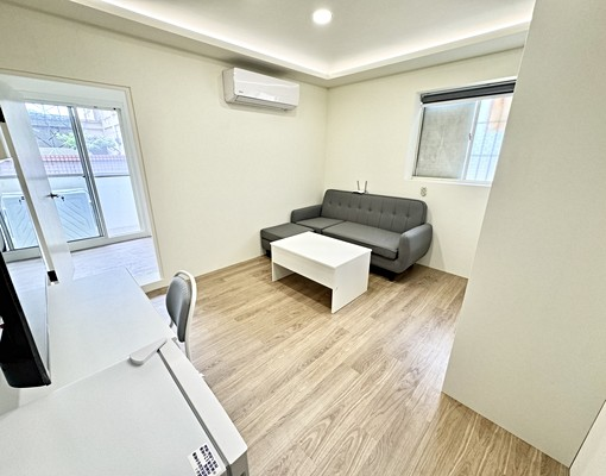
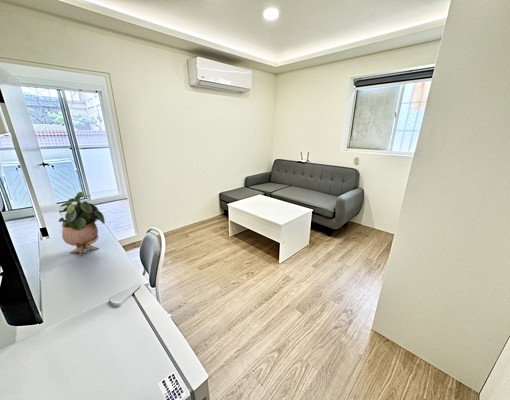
+ potted plant (82, 222)
